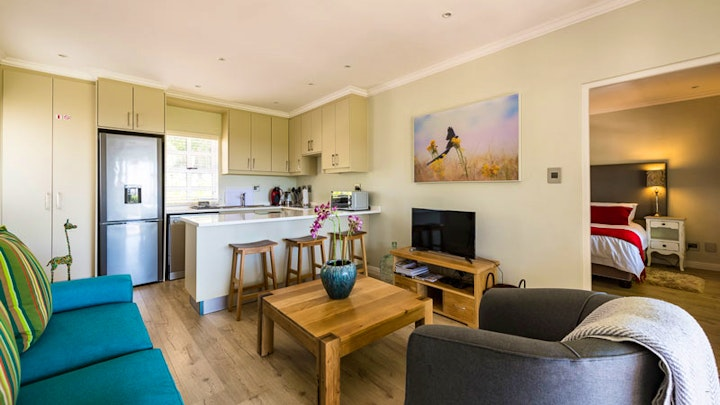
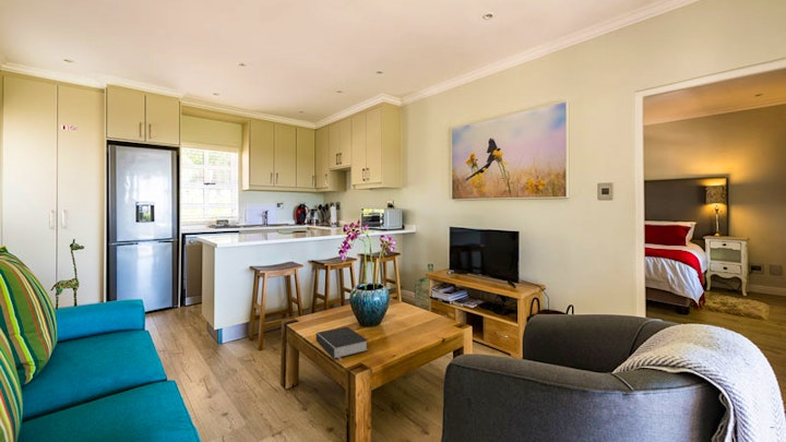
+ book (343, 342)
